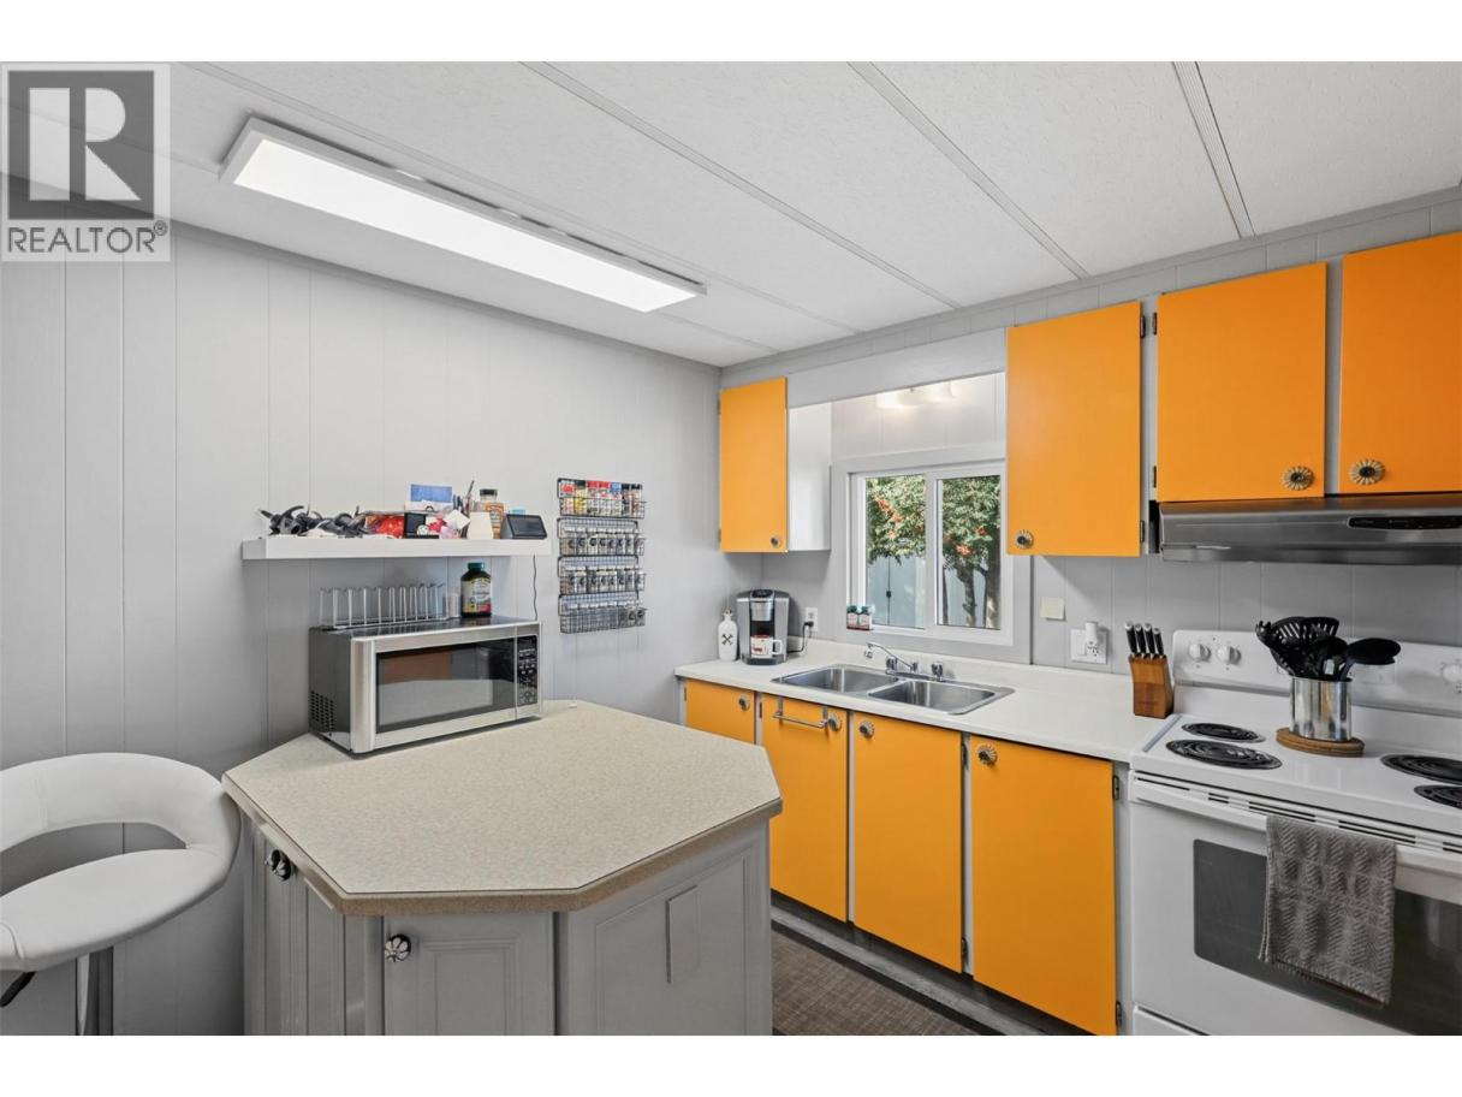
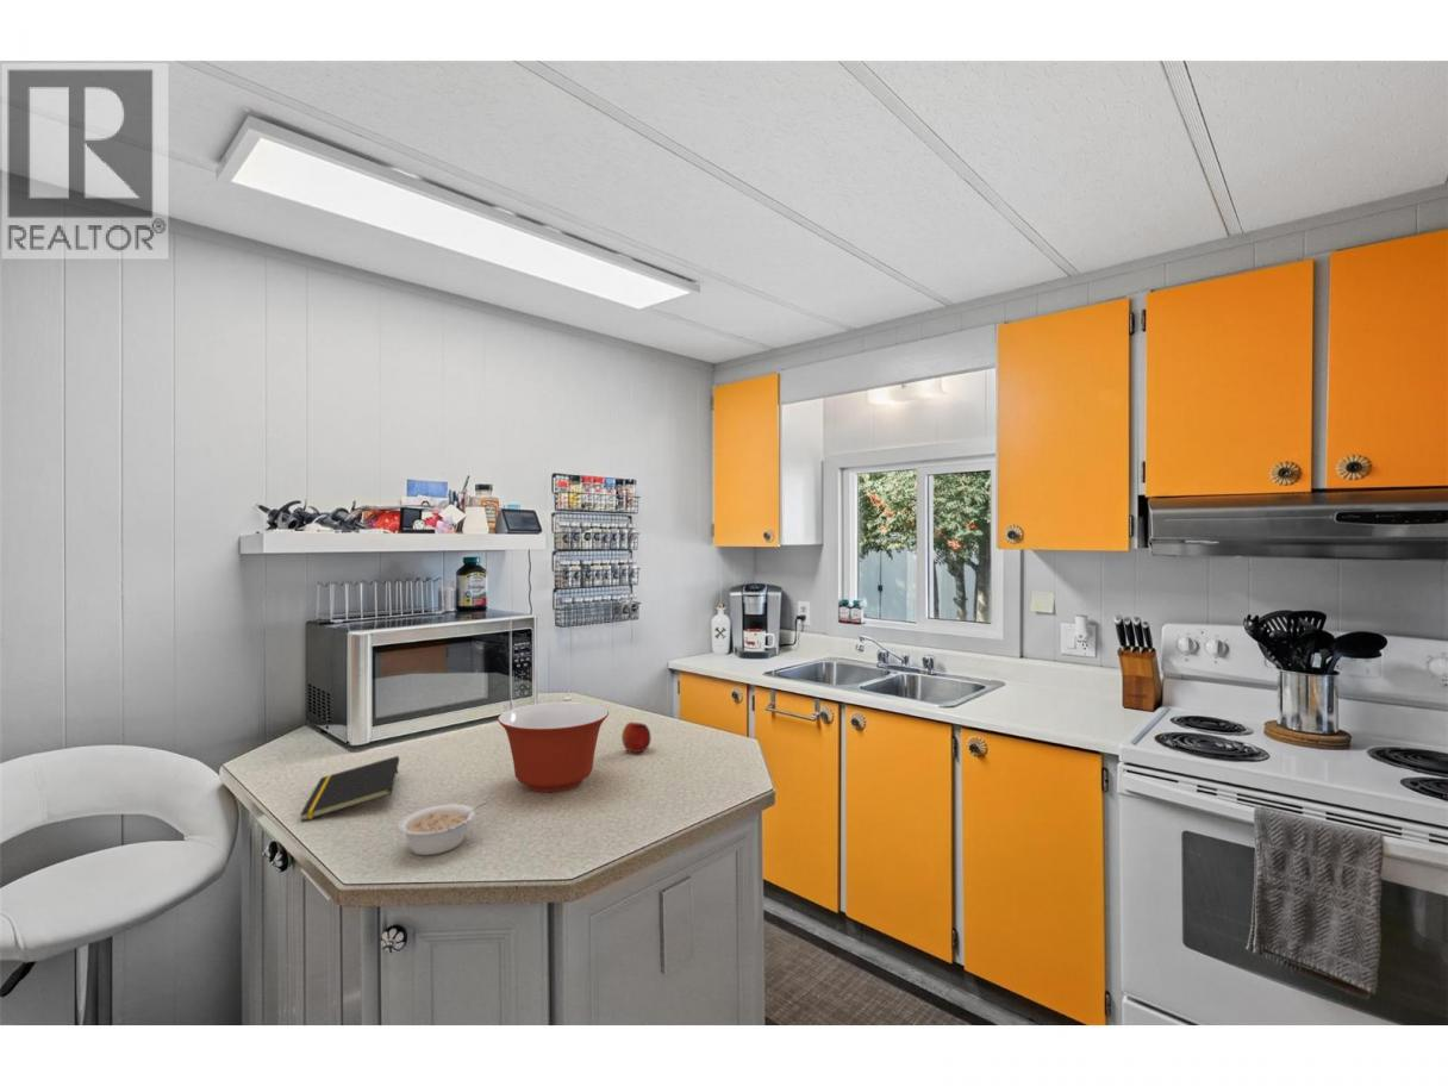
+ legume (439, 826)
+ mixing bowl (554, 748)
+ notepad (354, 785)
+ fruit (636, 736)
